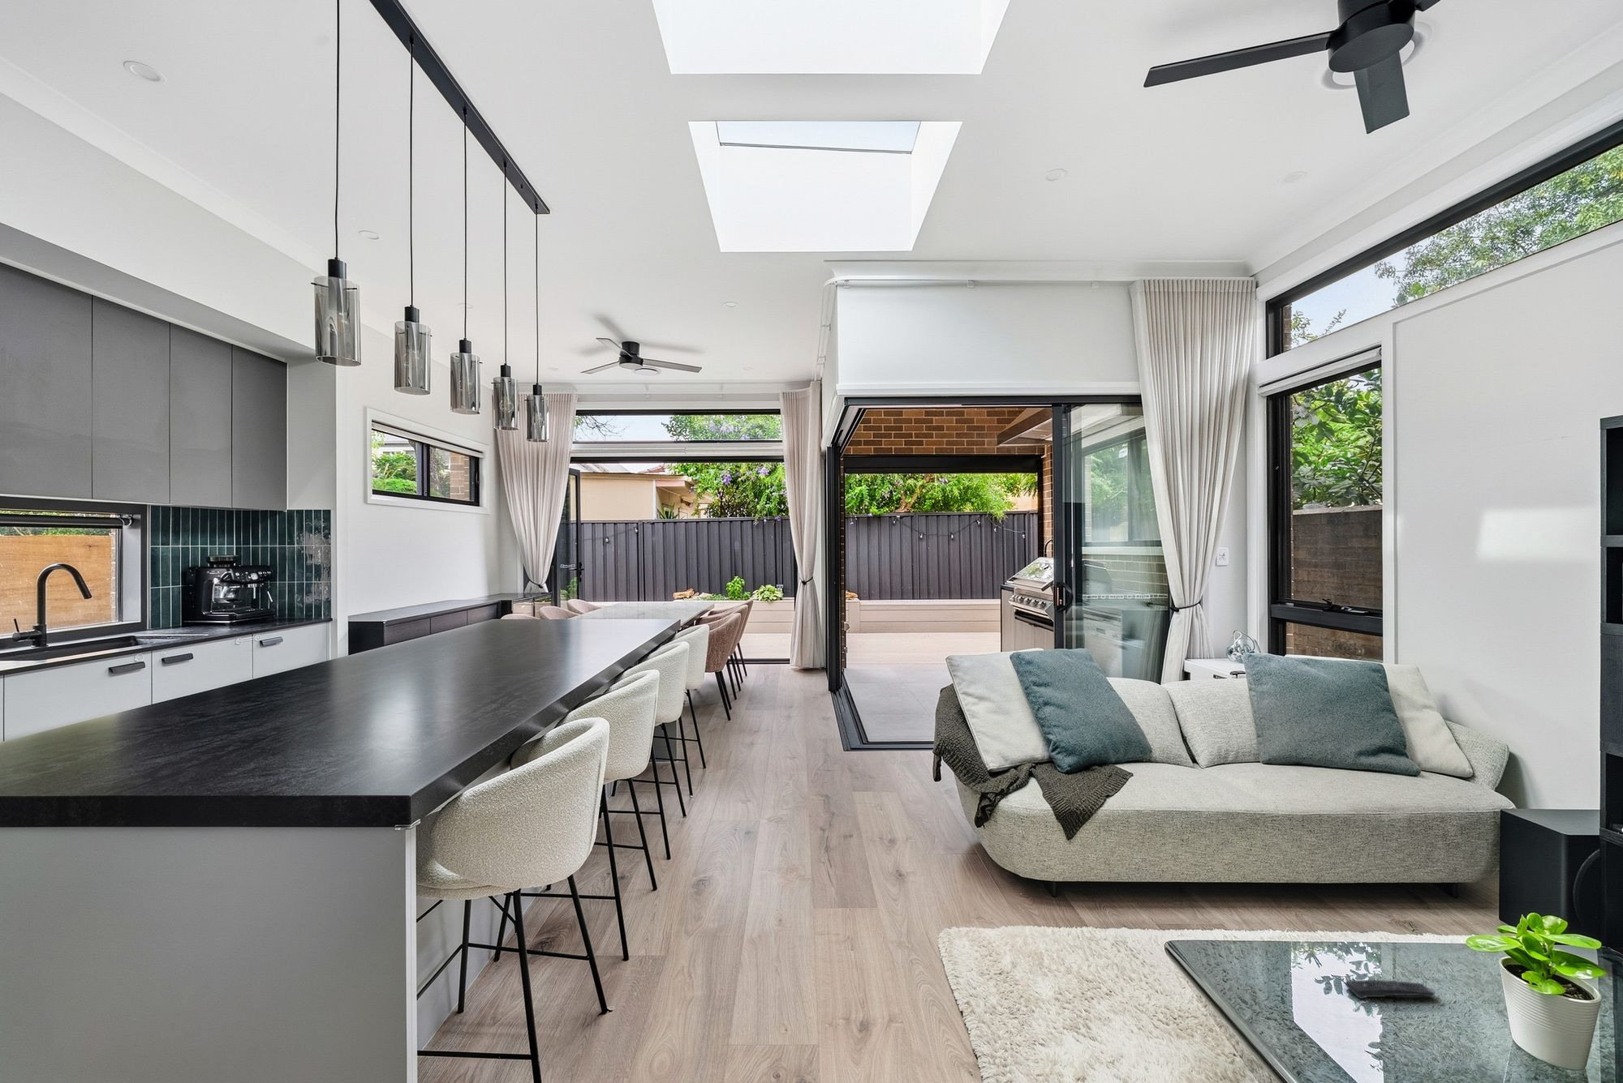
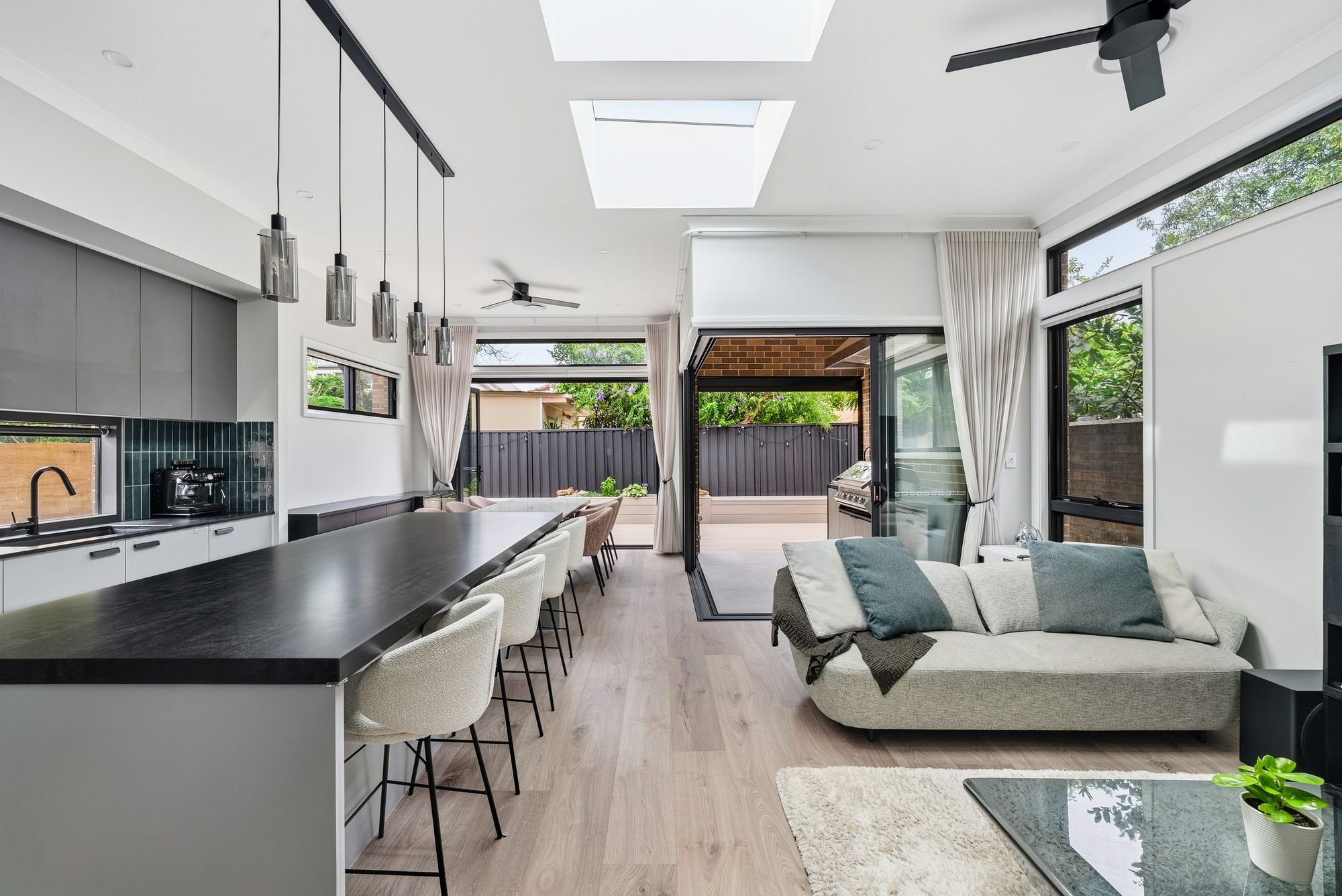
- remote control (1392, 989)
